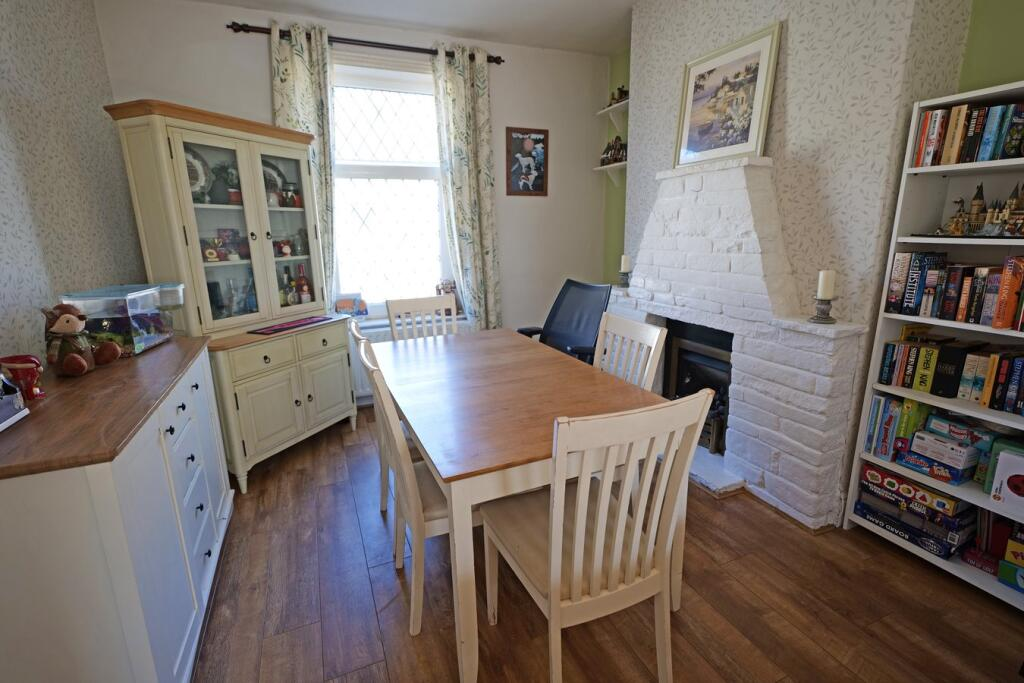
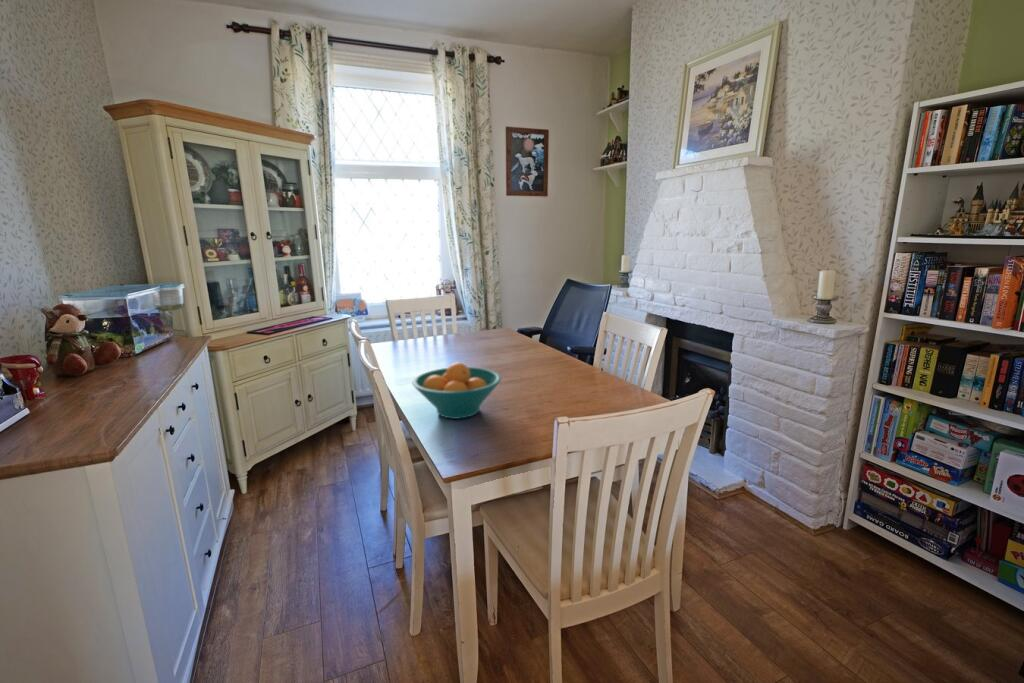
+ fruit bowl (457, 387)
